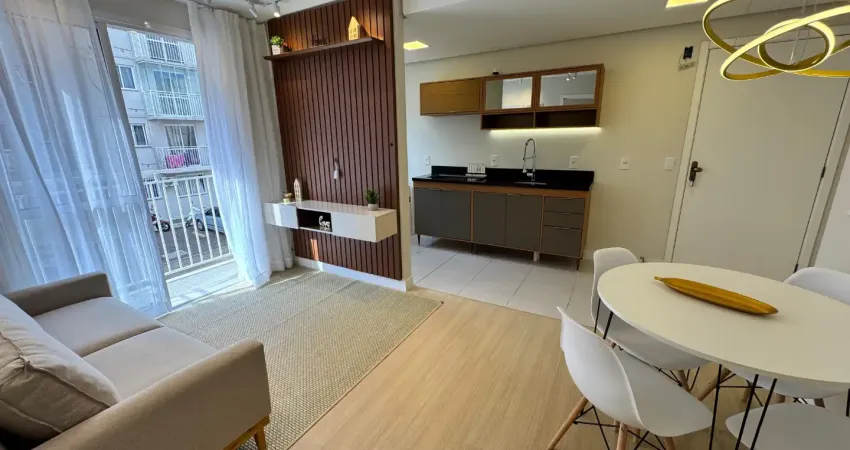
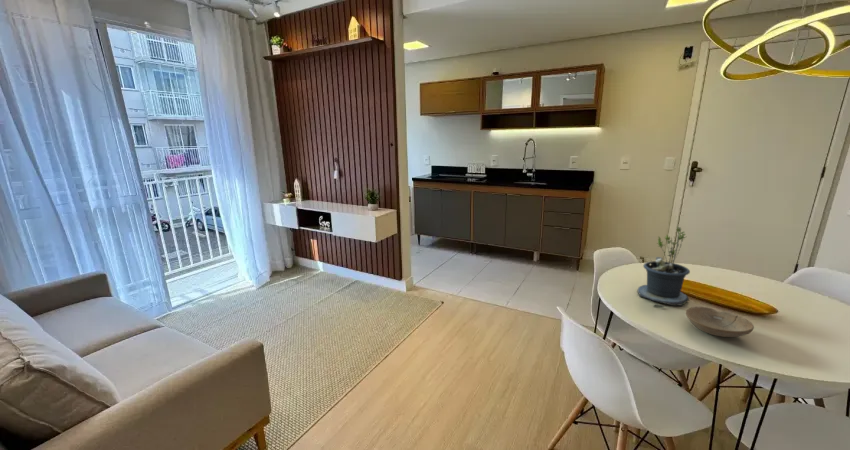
+ potted plant (666, 261)
+ bowl (715, 323)
